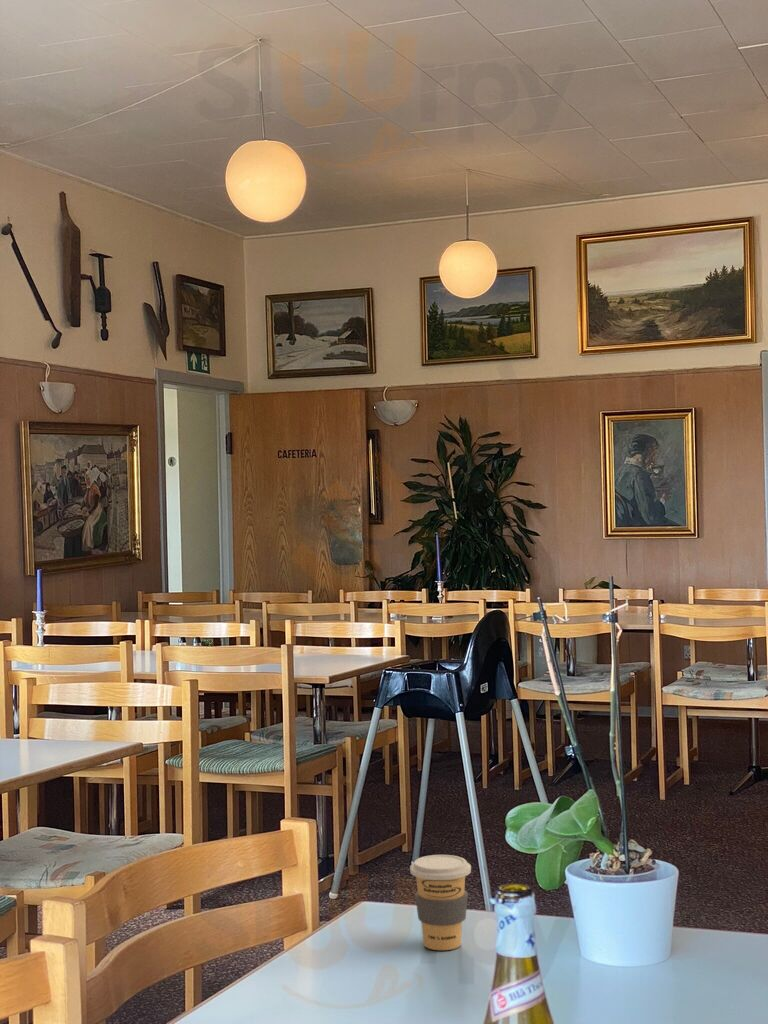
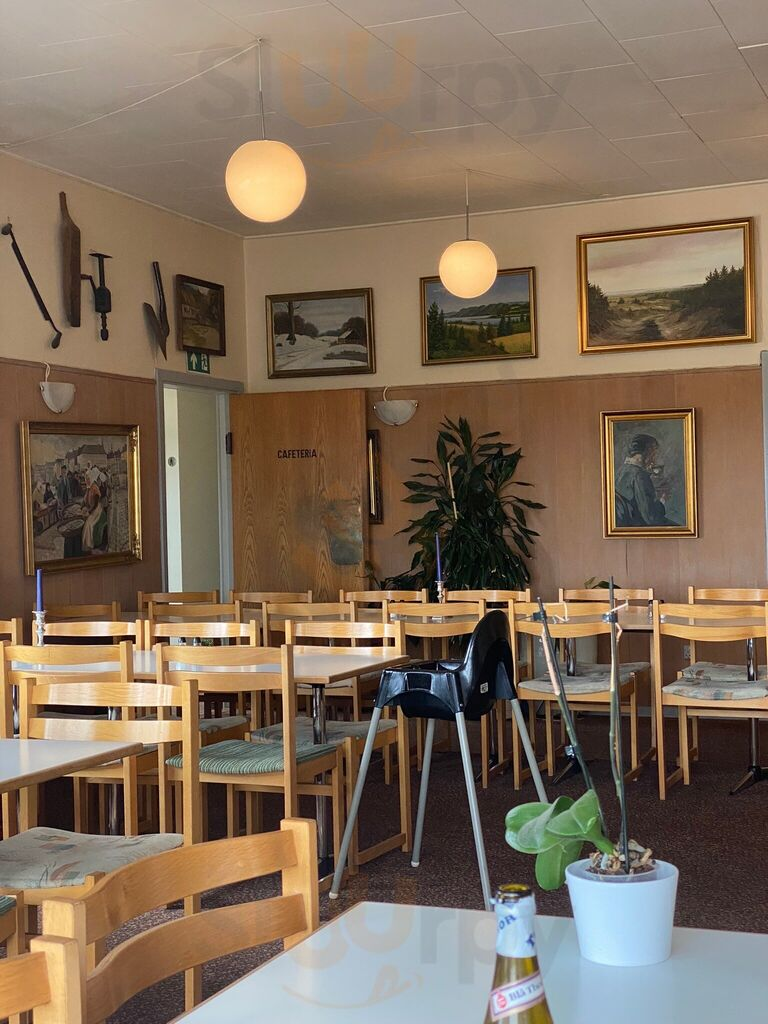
- coffee cup (441, 902)
